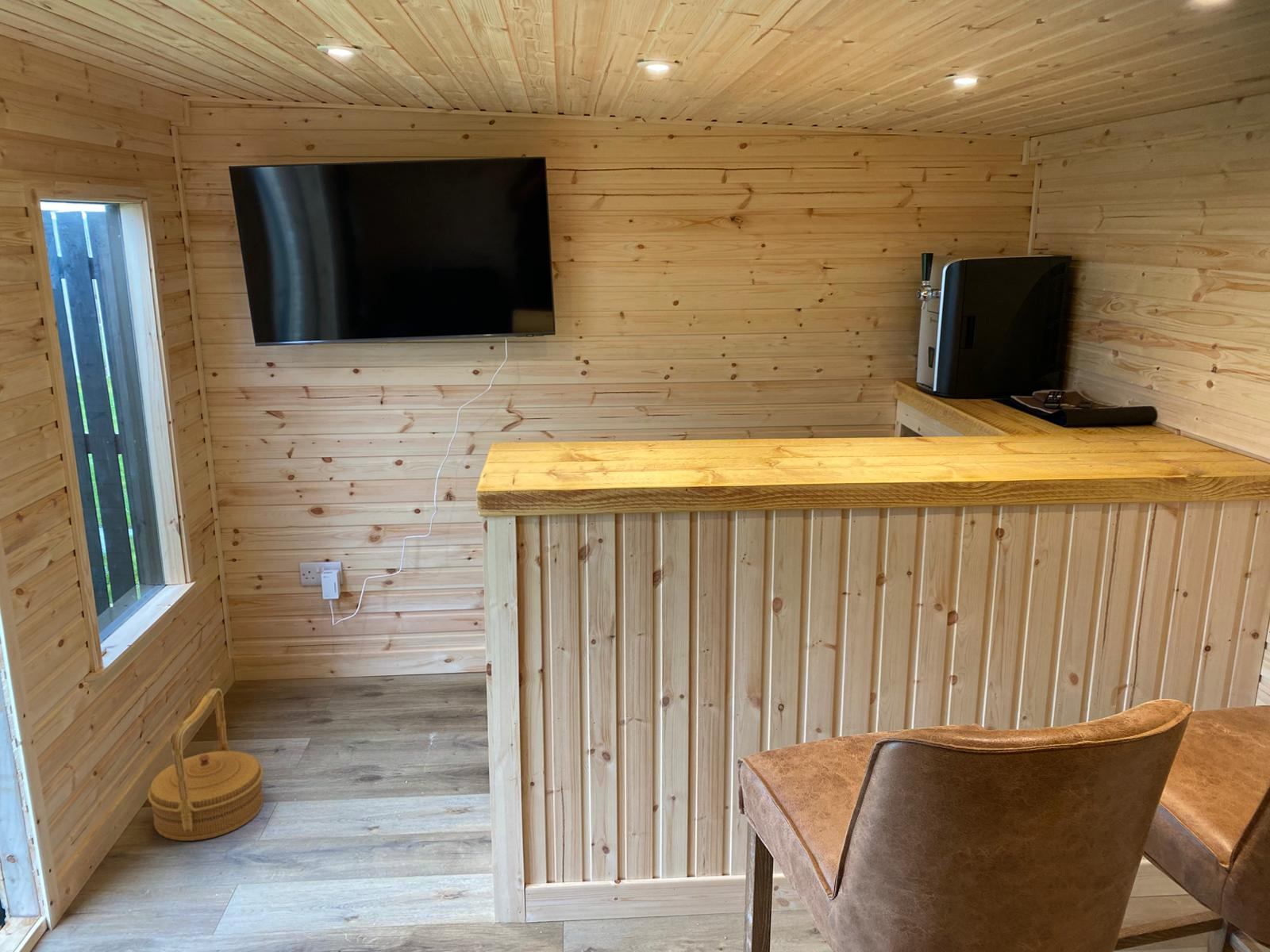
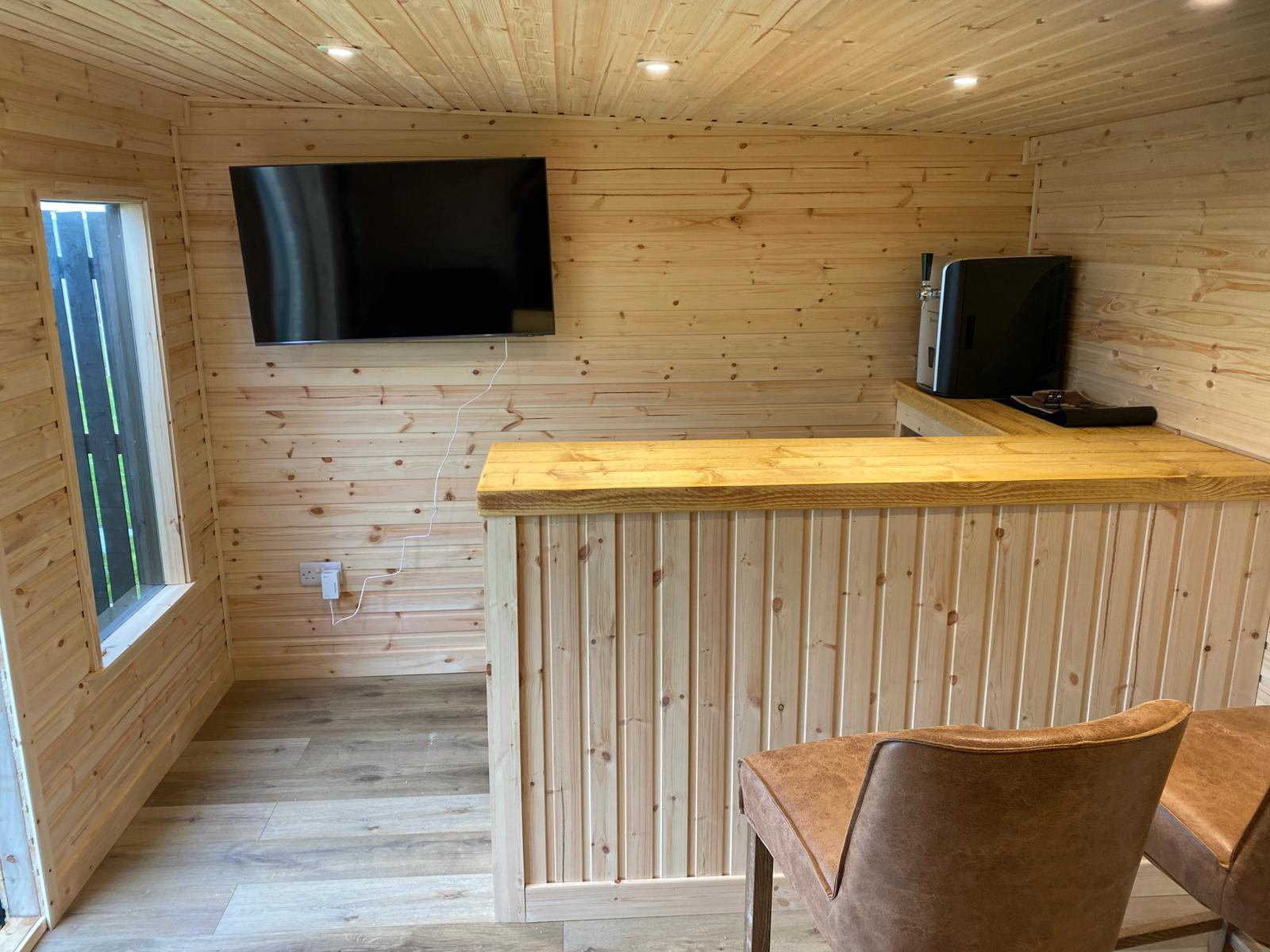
- basket (204, 760)
